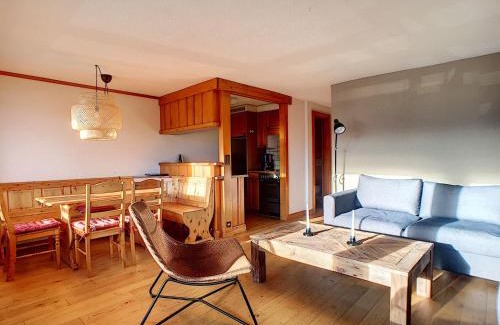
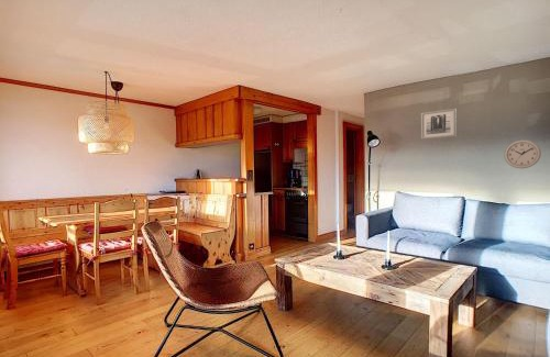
+ wall clock (521, 154)
+ wall art (438, 124)
